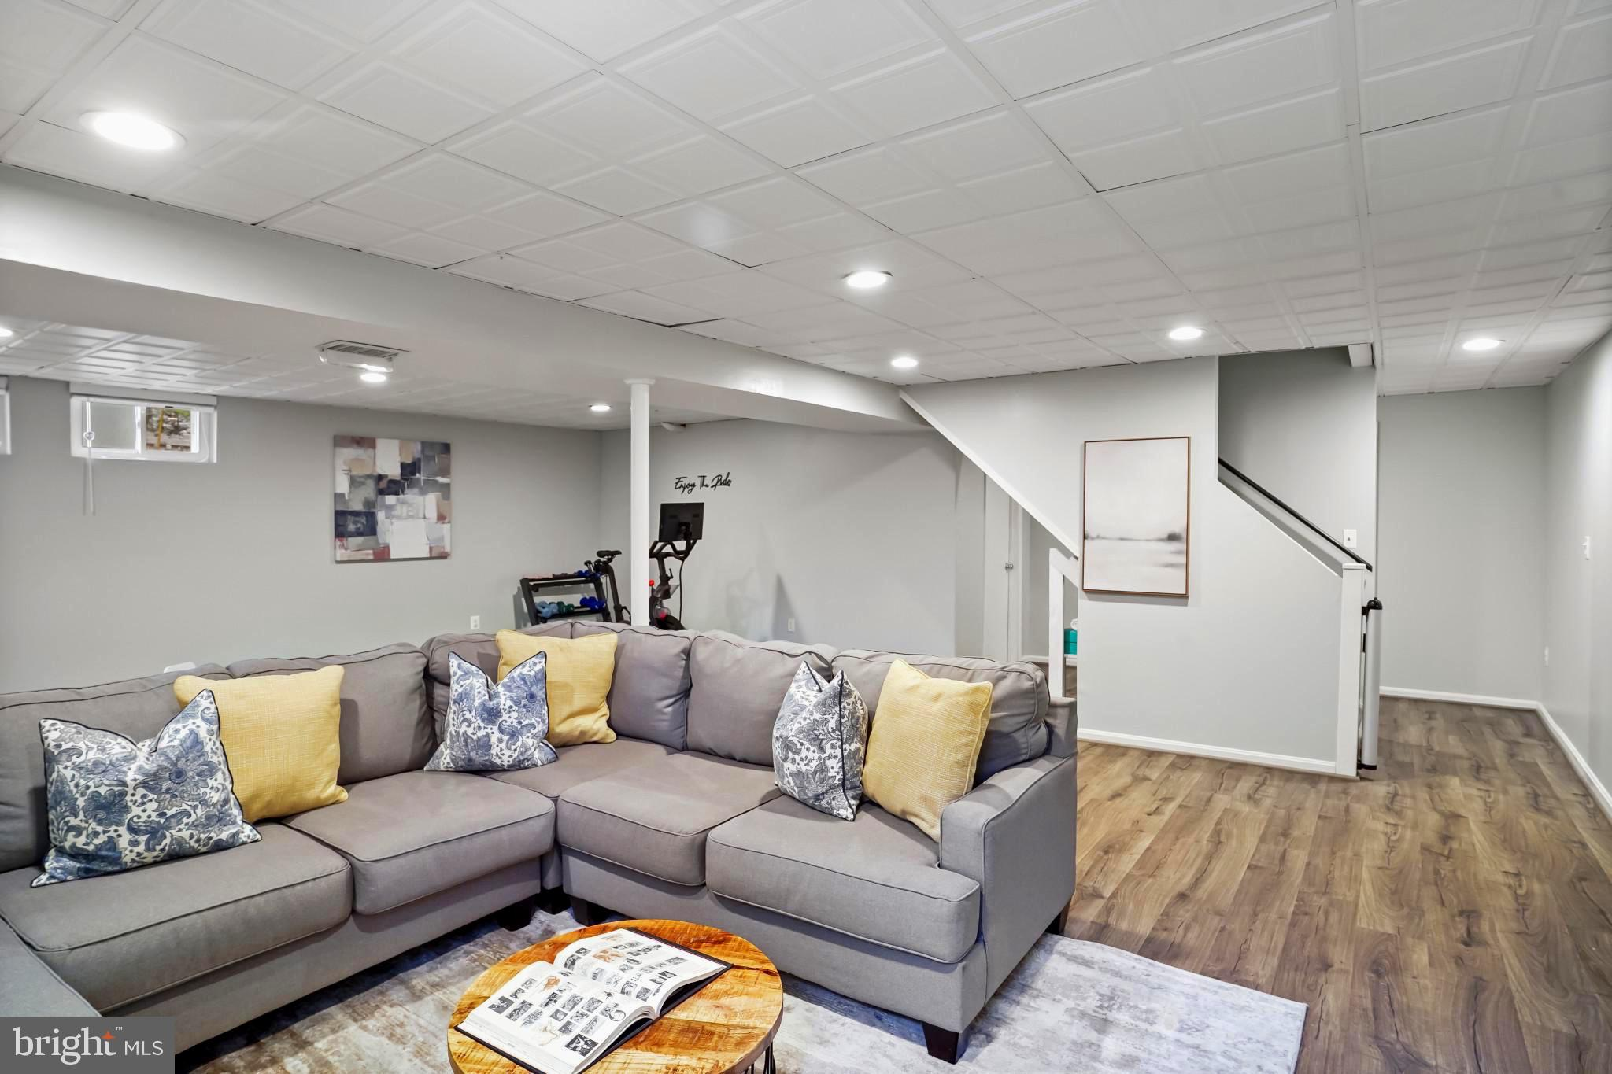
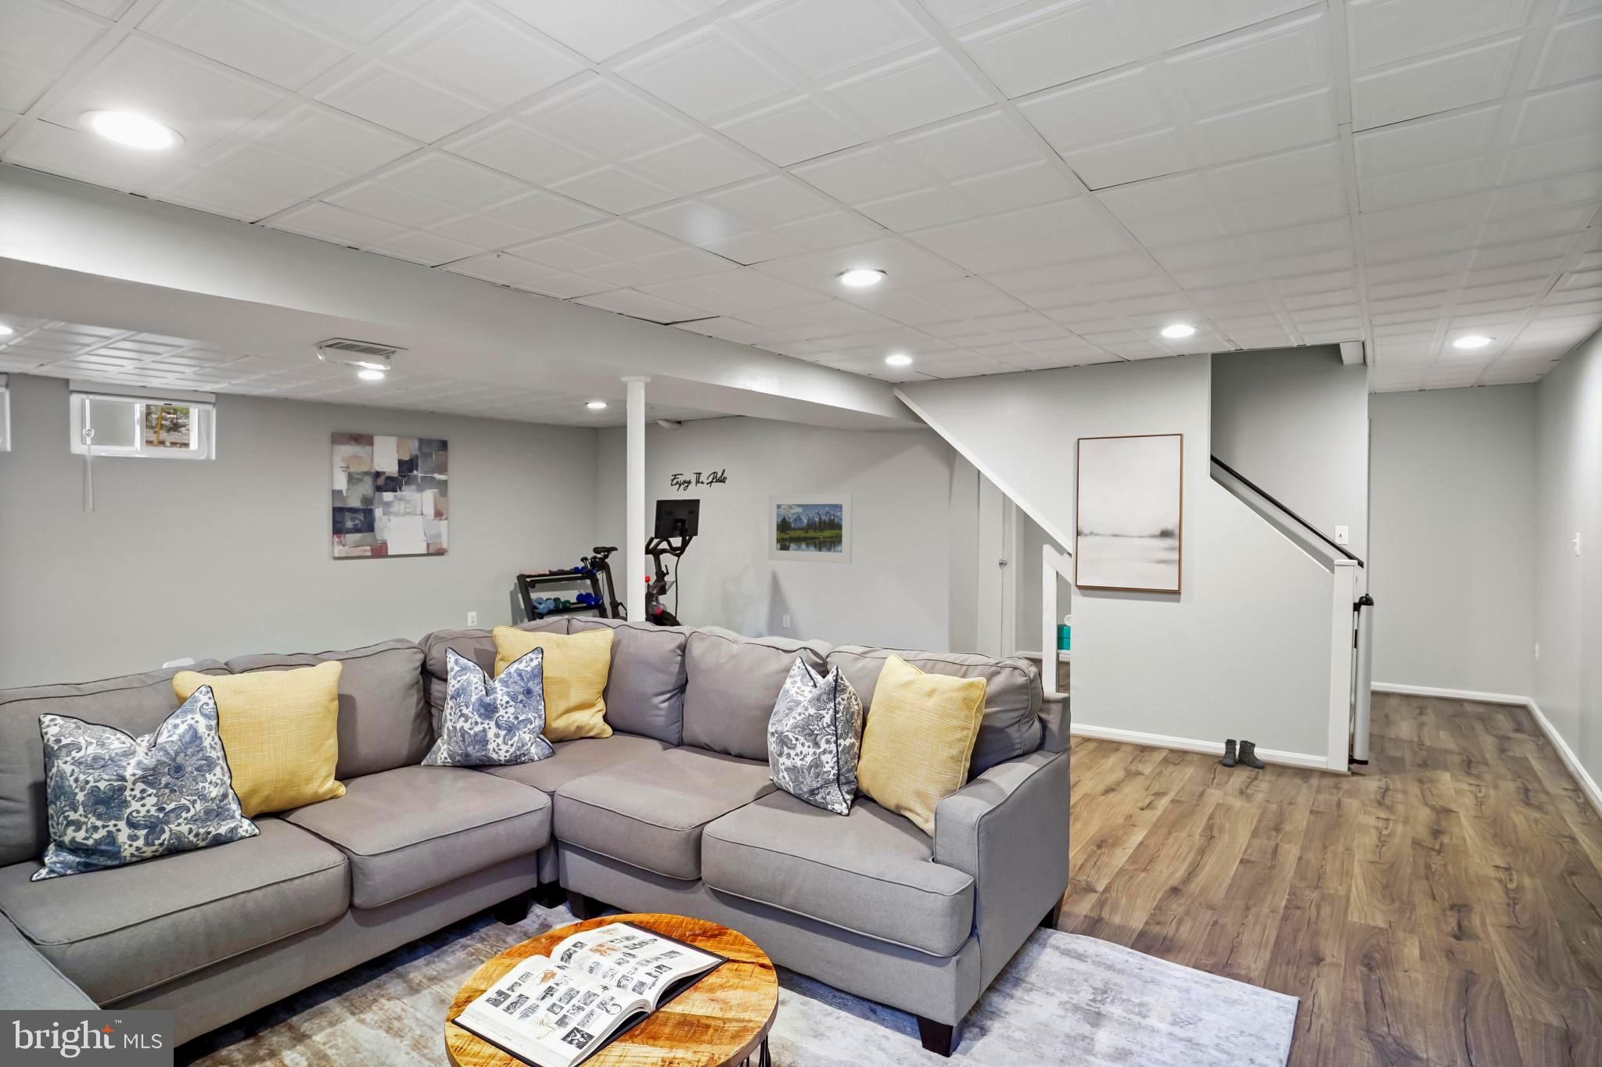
+ boots (1239, 753)
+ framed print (808, 528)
